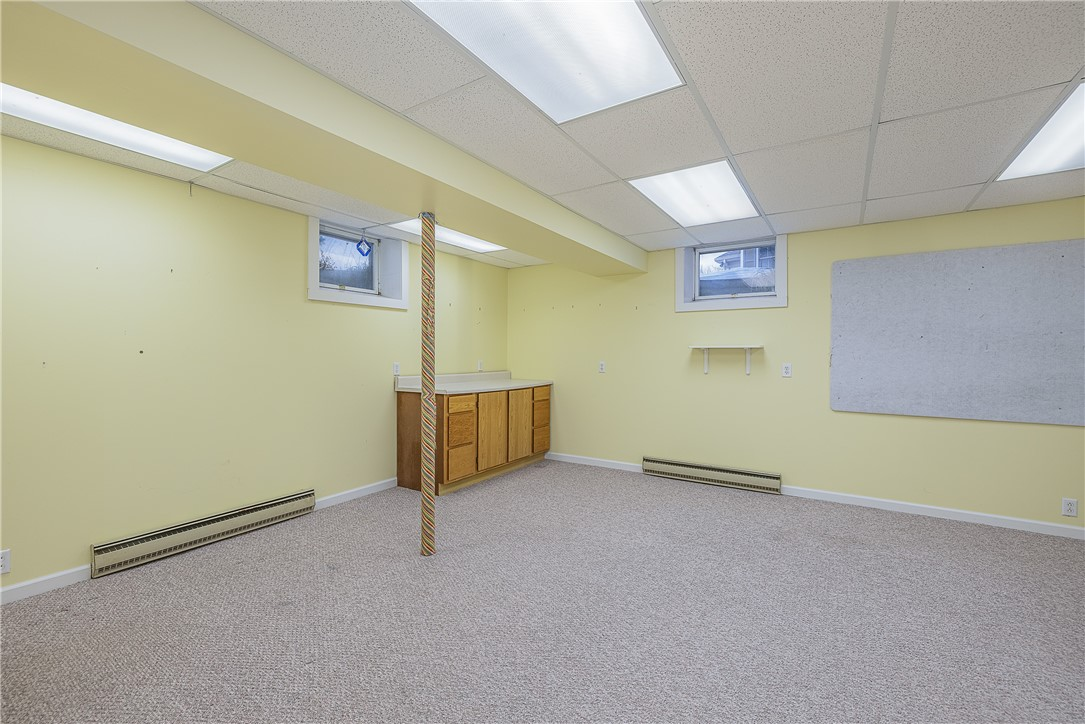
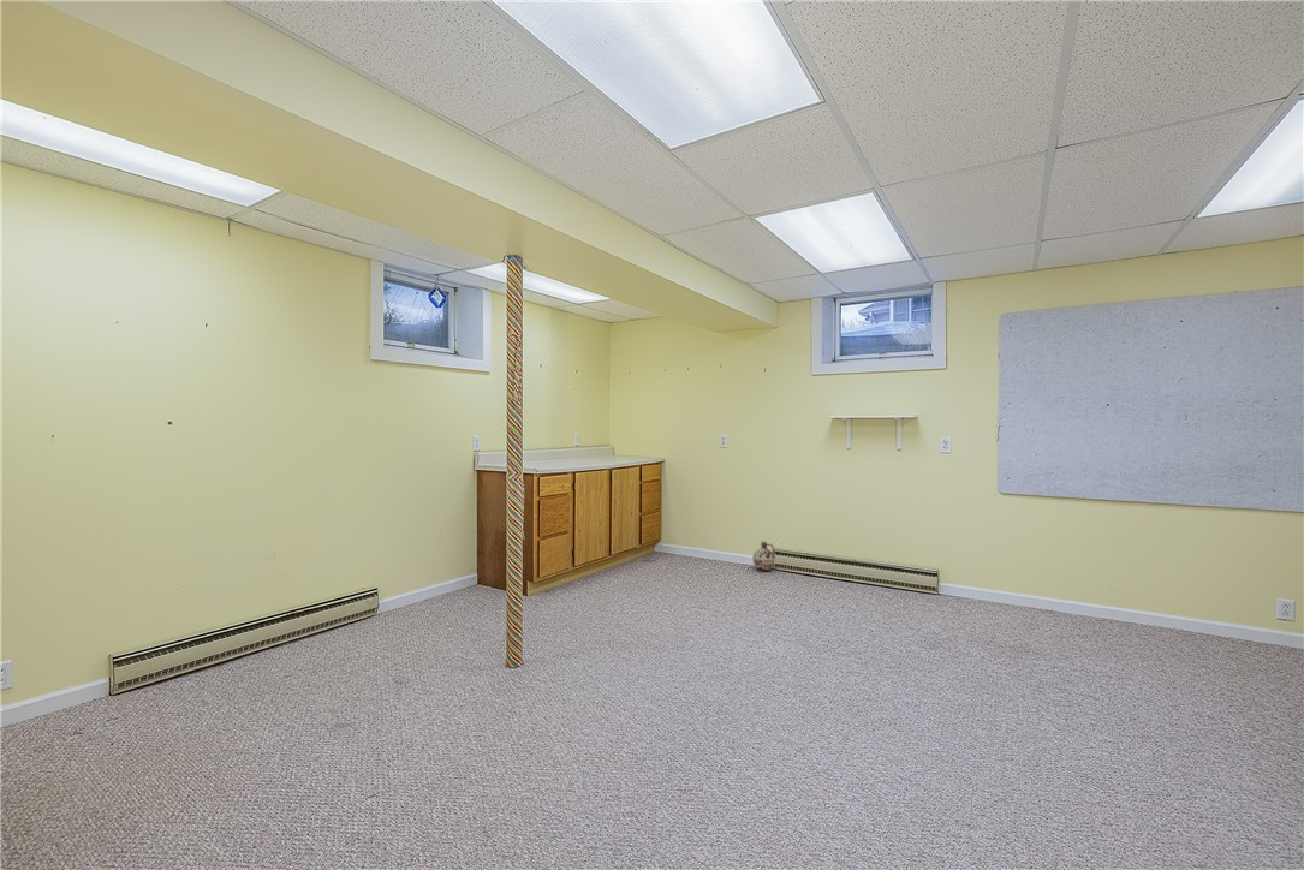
+ ceramic jug (763, 555)
